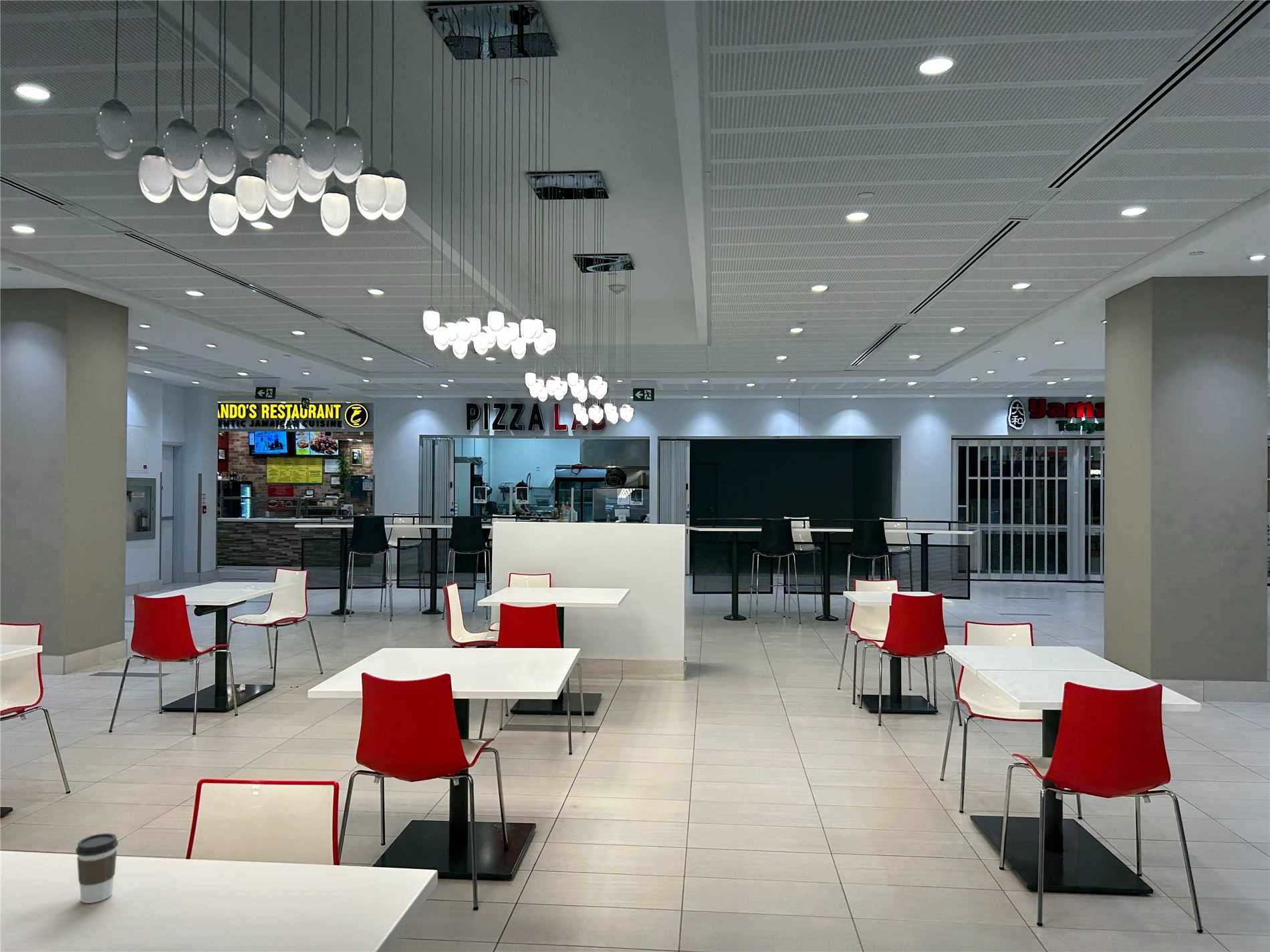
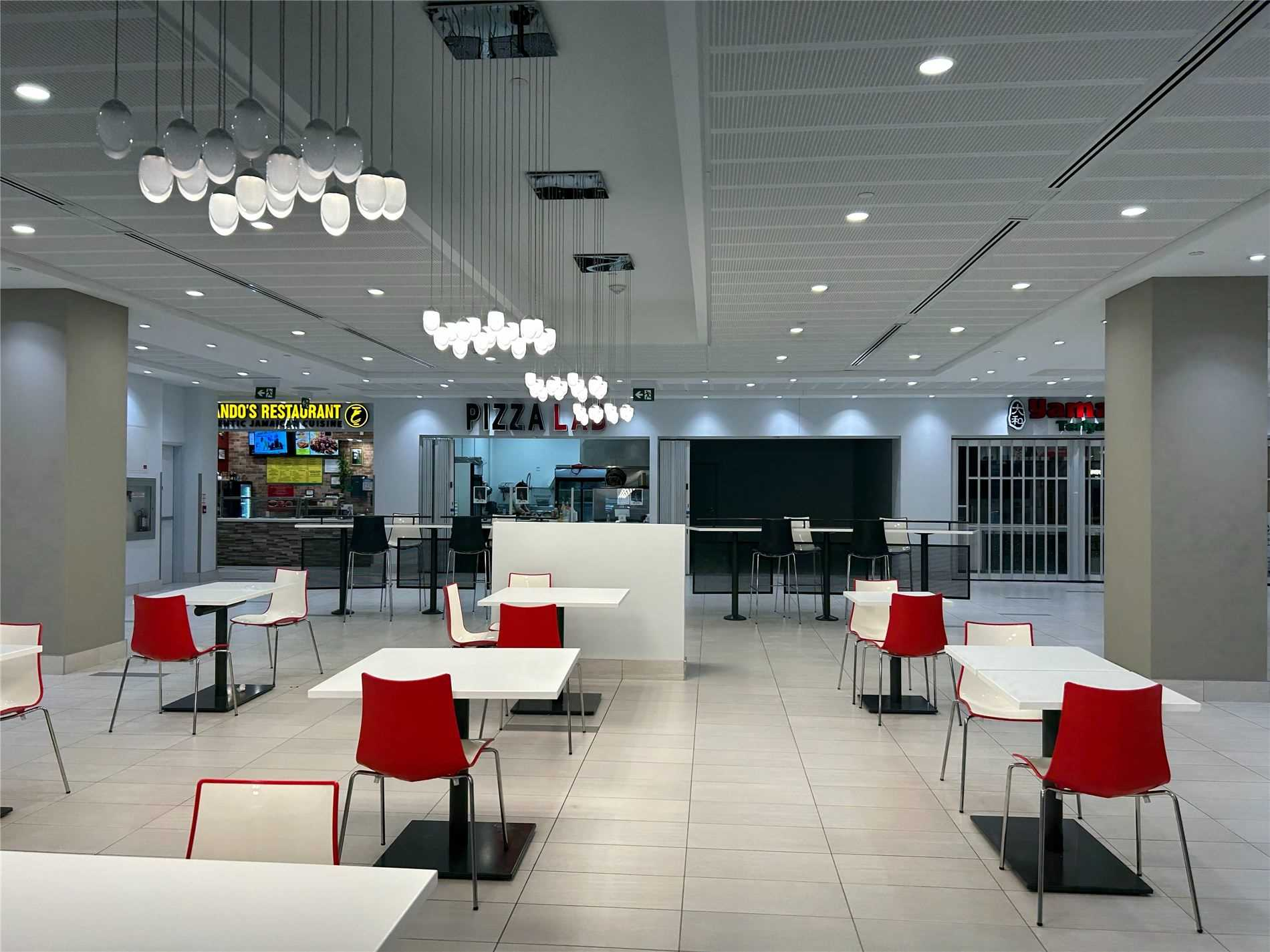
- coffee cup (97, 868)
